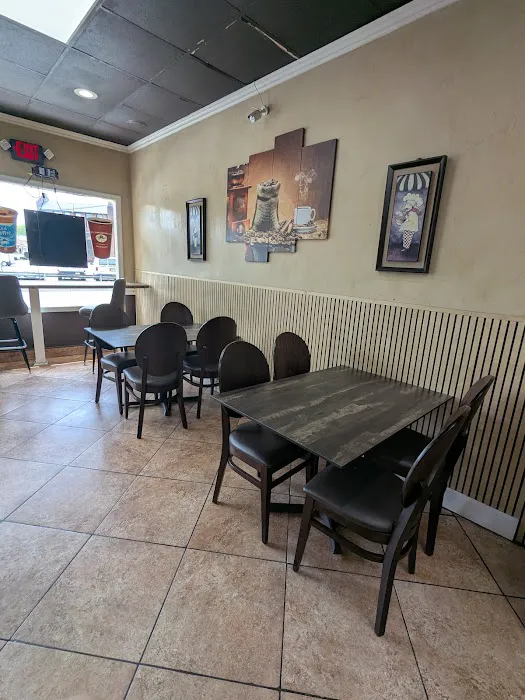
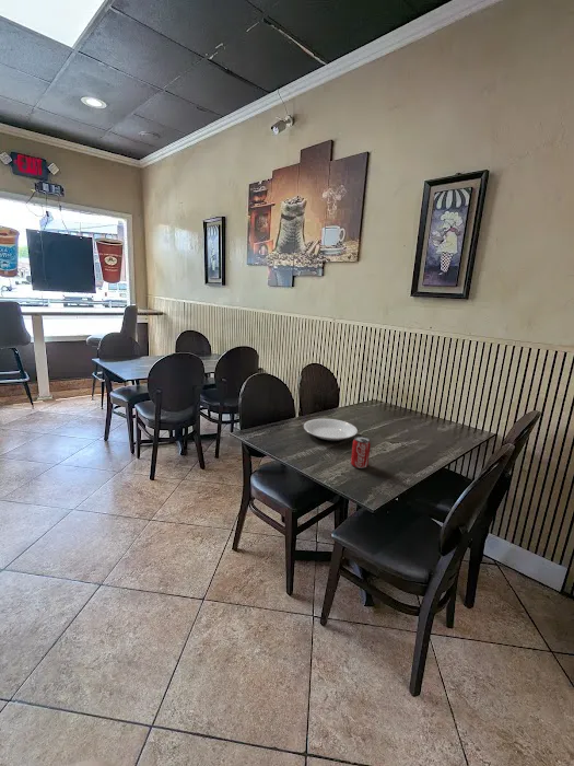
+ beverage can (360, 452)
+ plate (329, 431)
